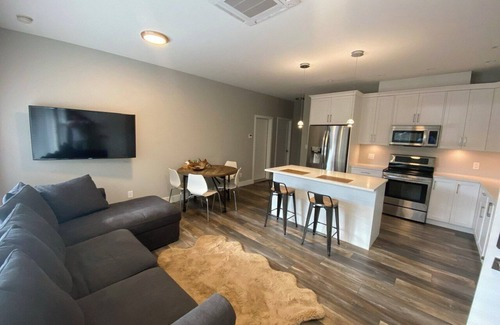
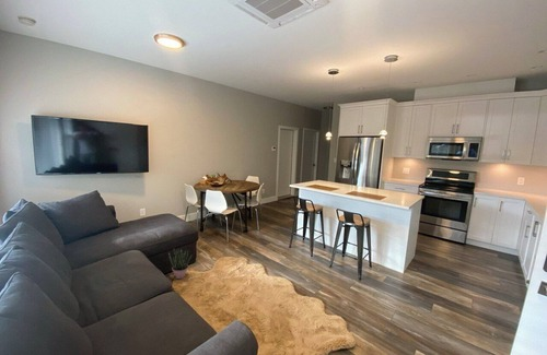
+ potted plant (179, 262)
